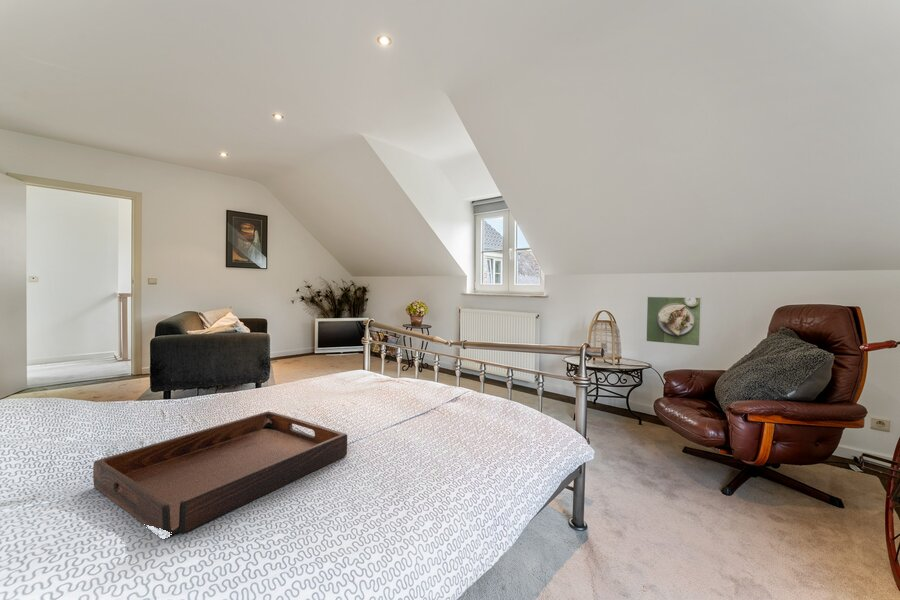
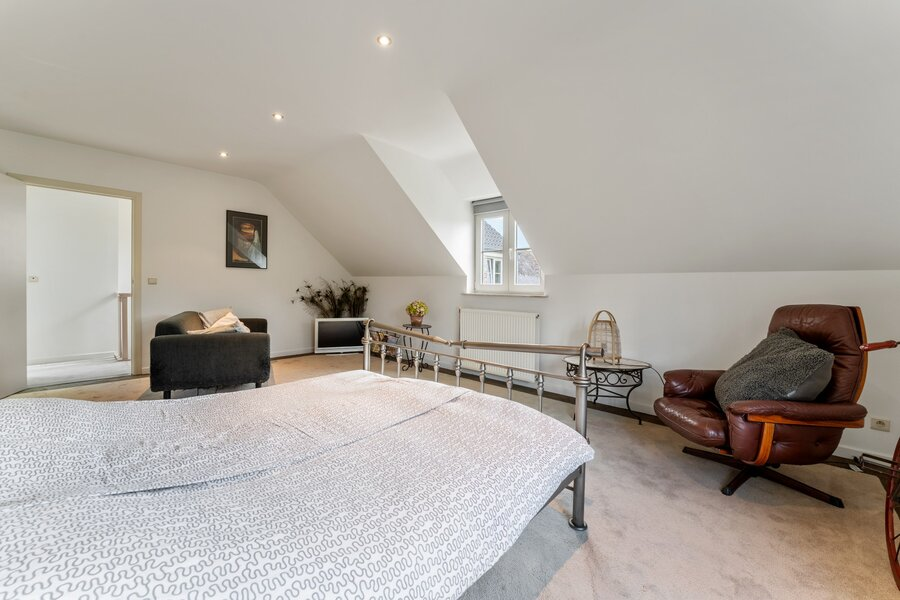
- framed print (672, 320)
- serving tray (232, 457)
